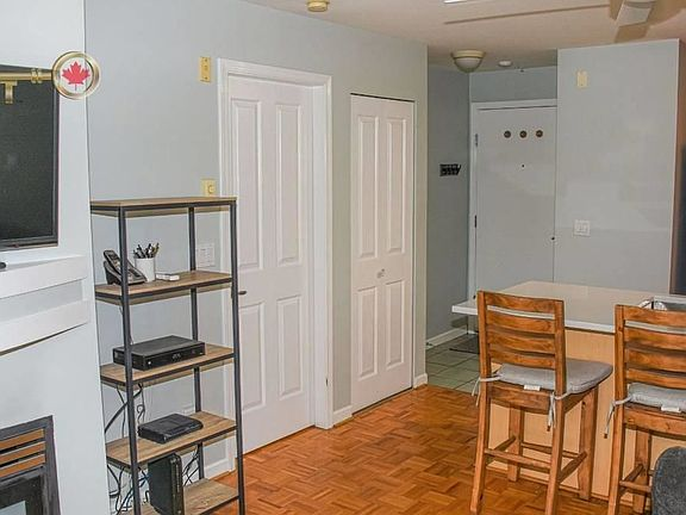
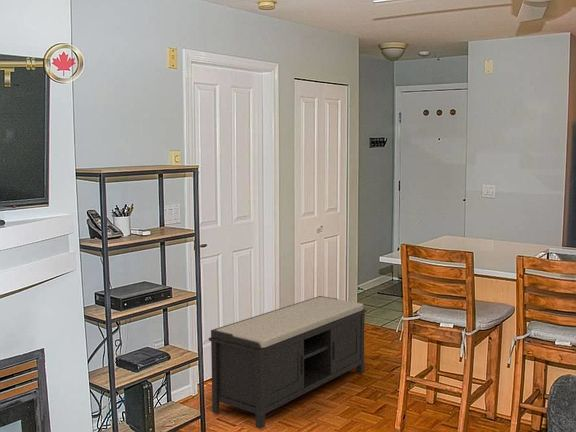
+ bench (294, 353)
